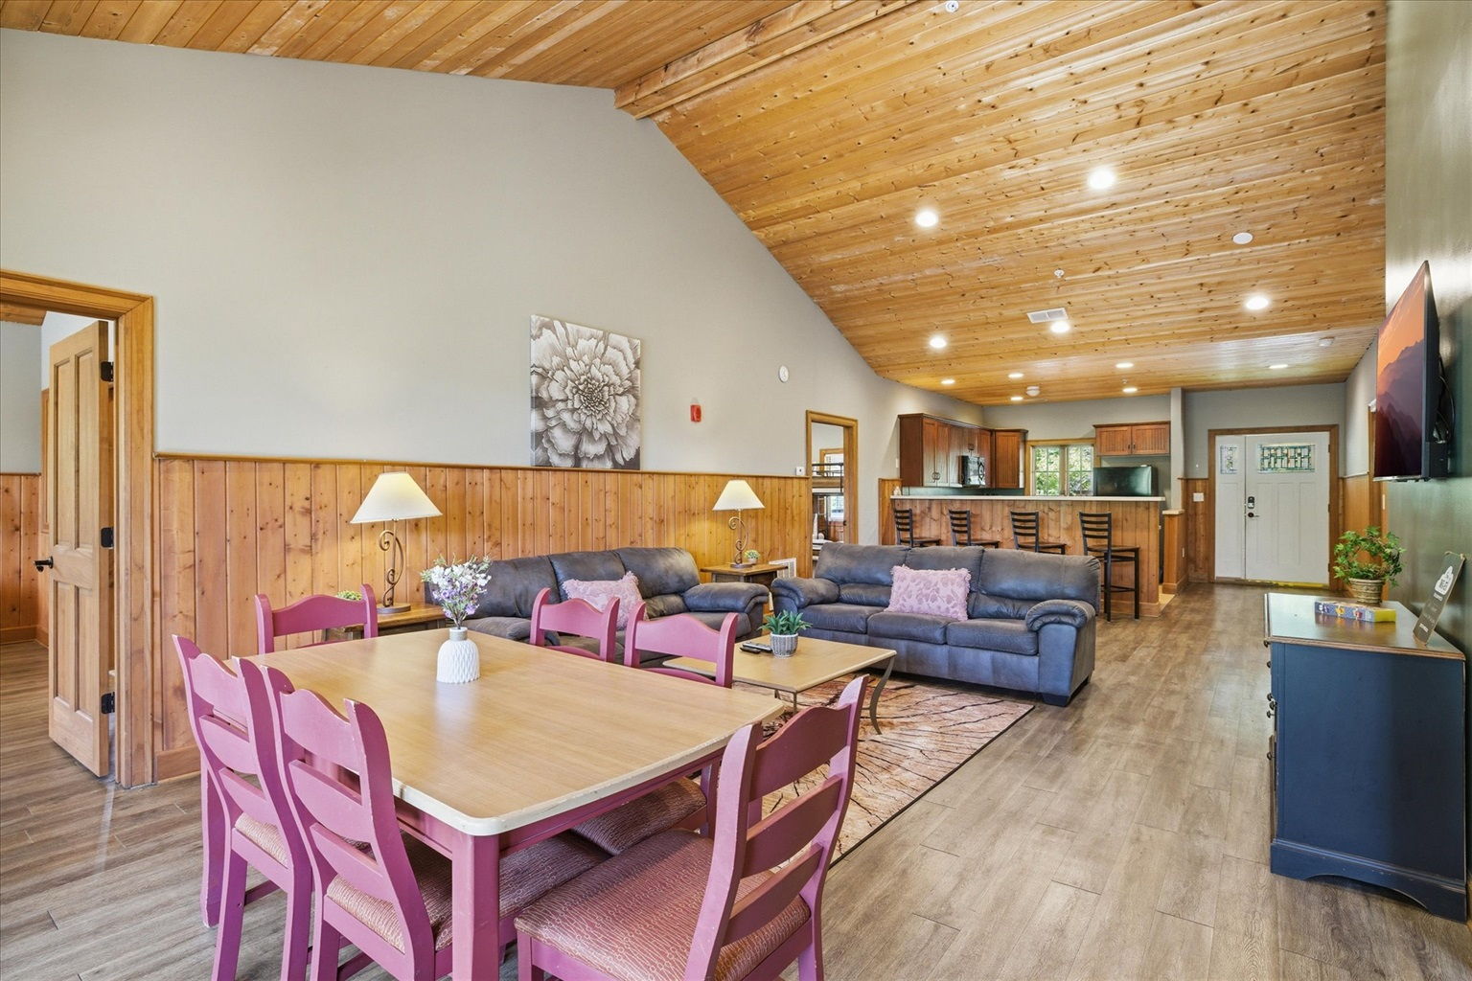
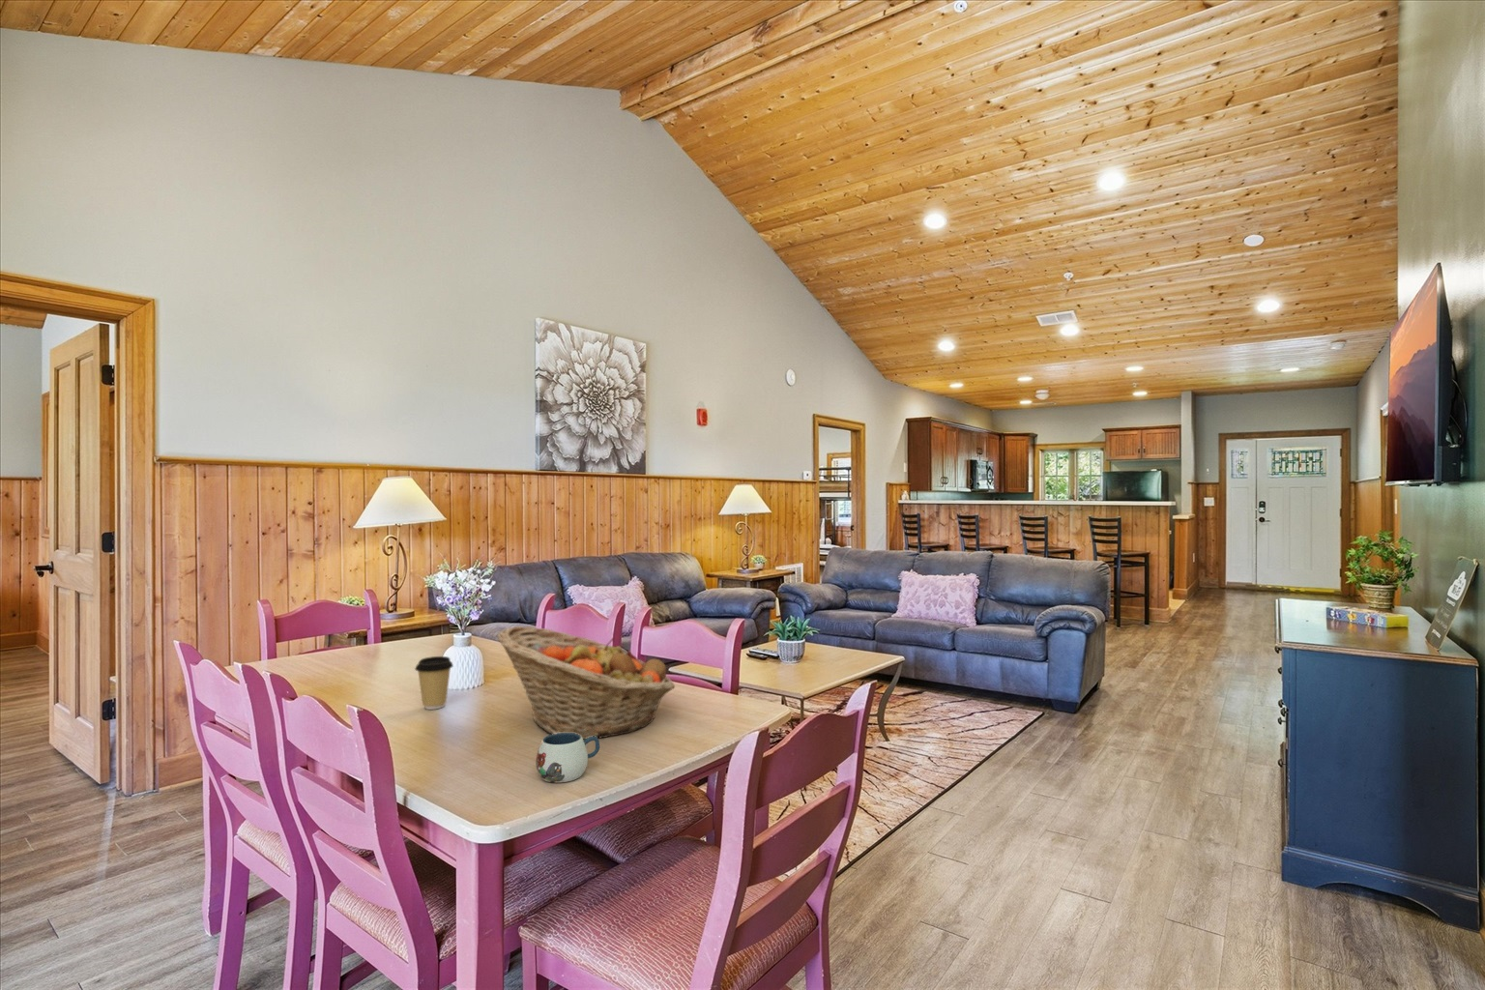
+ coffee cup (434, 683)
+ fruit basket (586, 673)
+ mug (568, 755)
